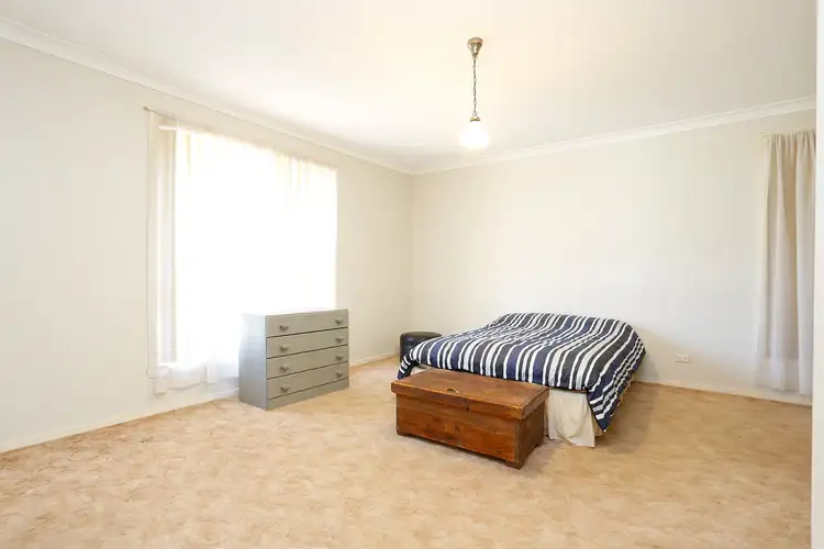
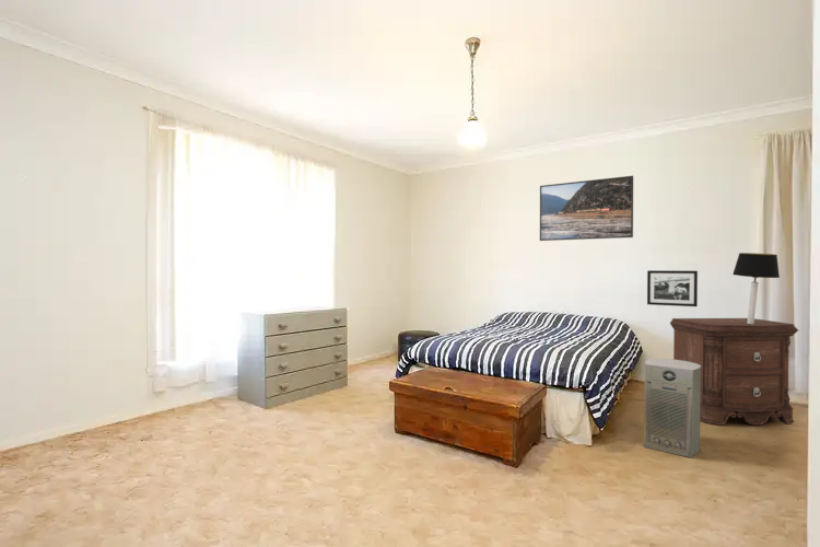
+ table lamp (751, 288)
+ fan (671, 403)
+ picture frame (671, 288)
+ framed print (584, 210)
+ nightstand (734, 369)
